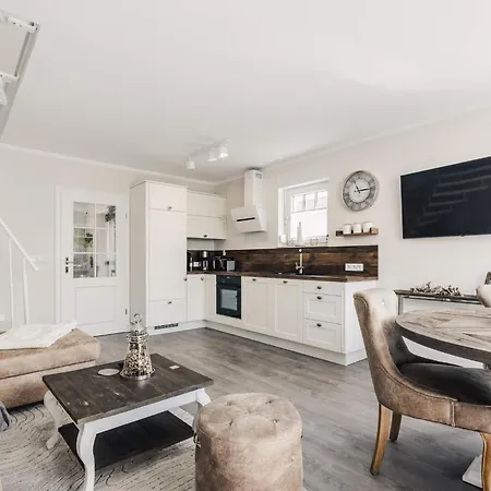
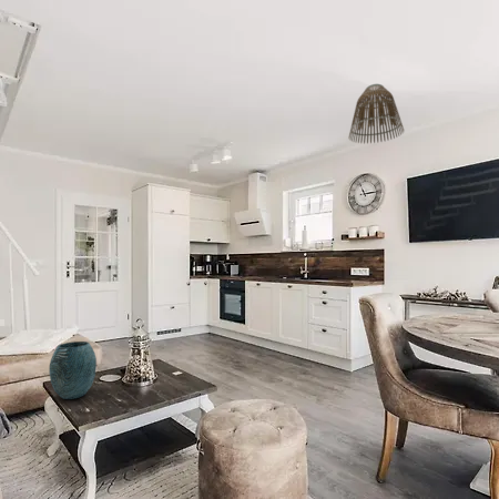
+ lamp shade (374, 111)
+ vase (73, 369)
